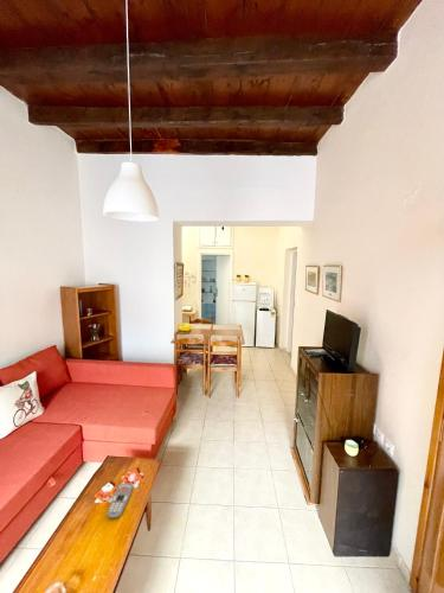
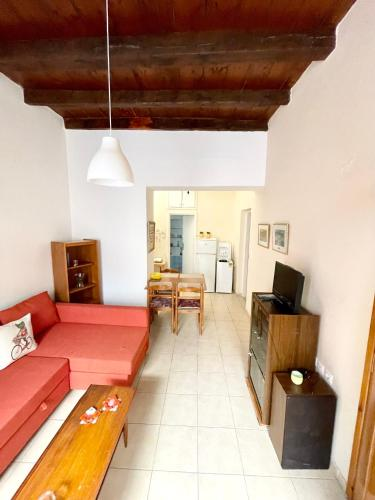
- remote control (120, 499)
